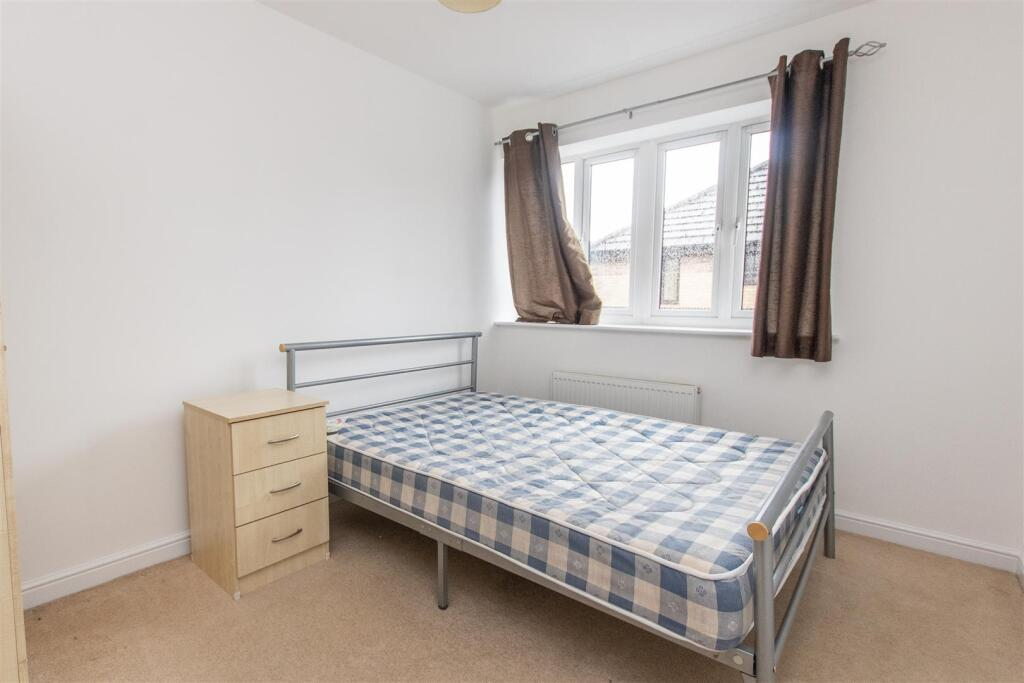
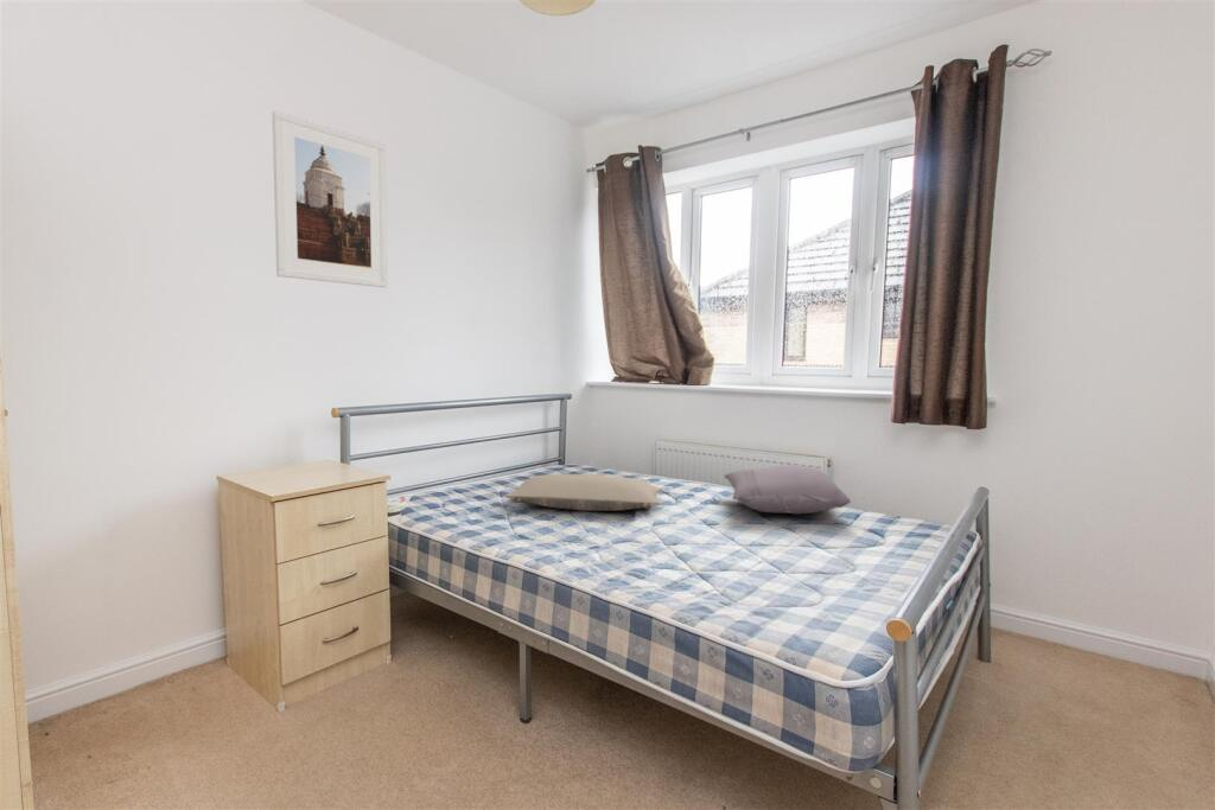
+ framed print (333, 206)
+ pillow (782, 489)
+ pillow (586, 491)
